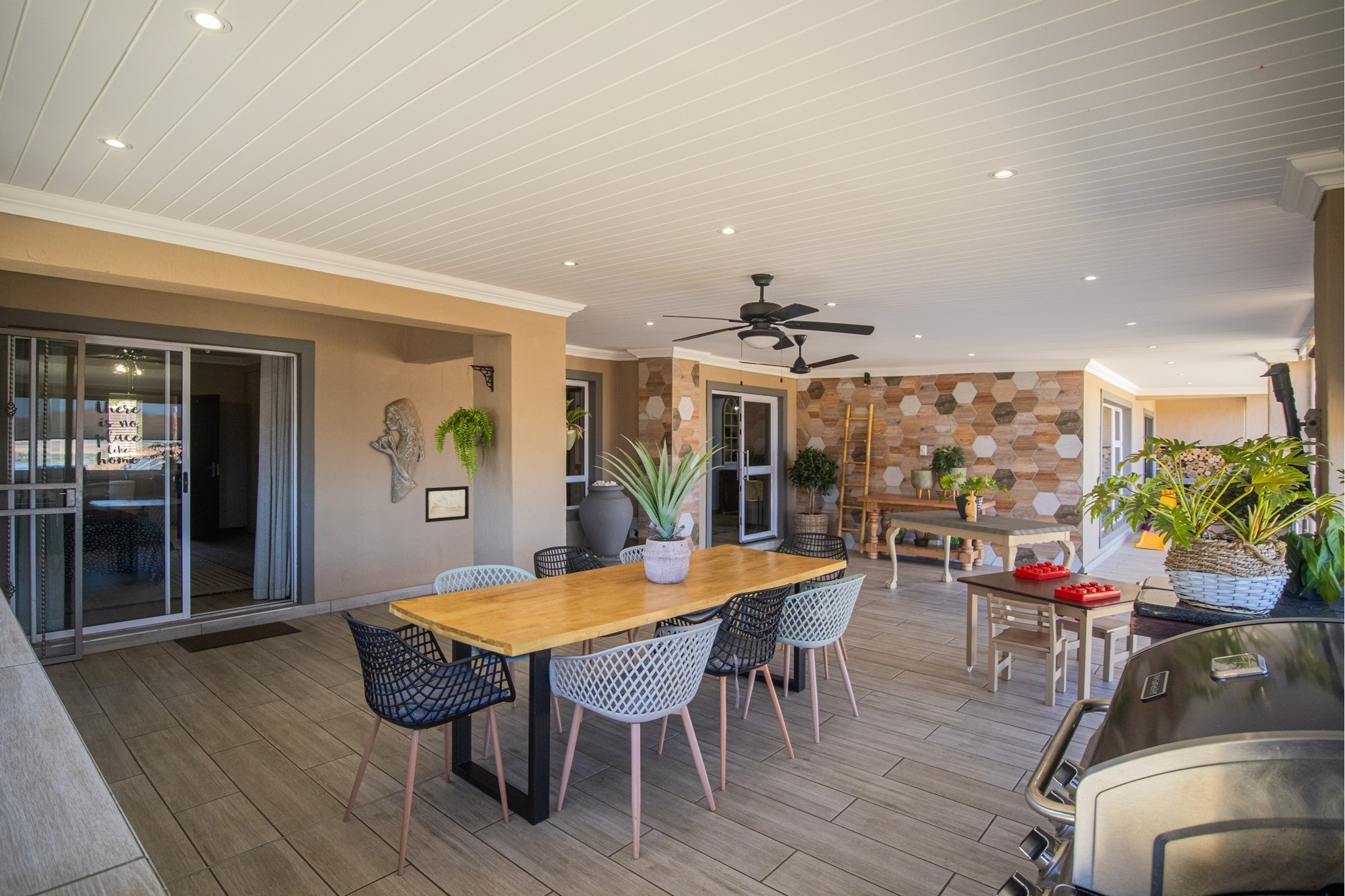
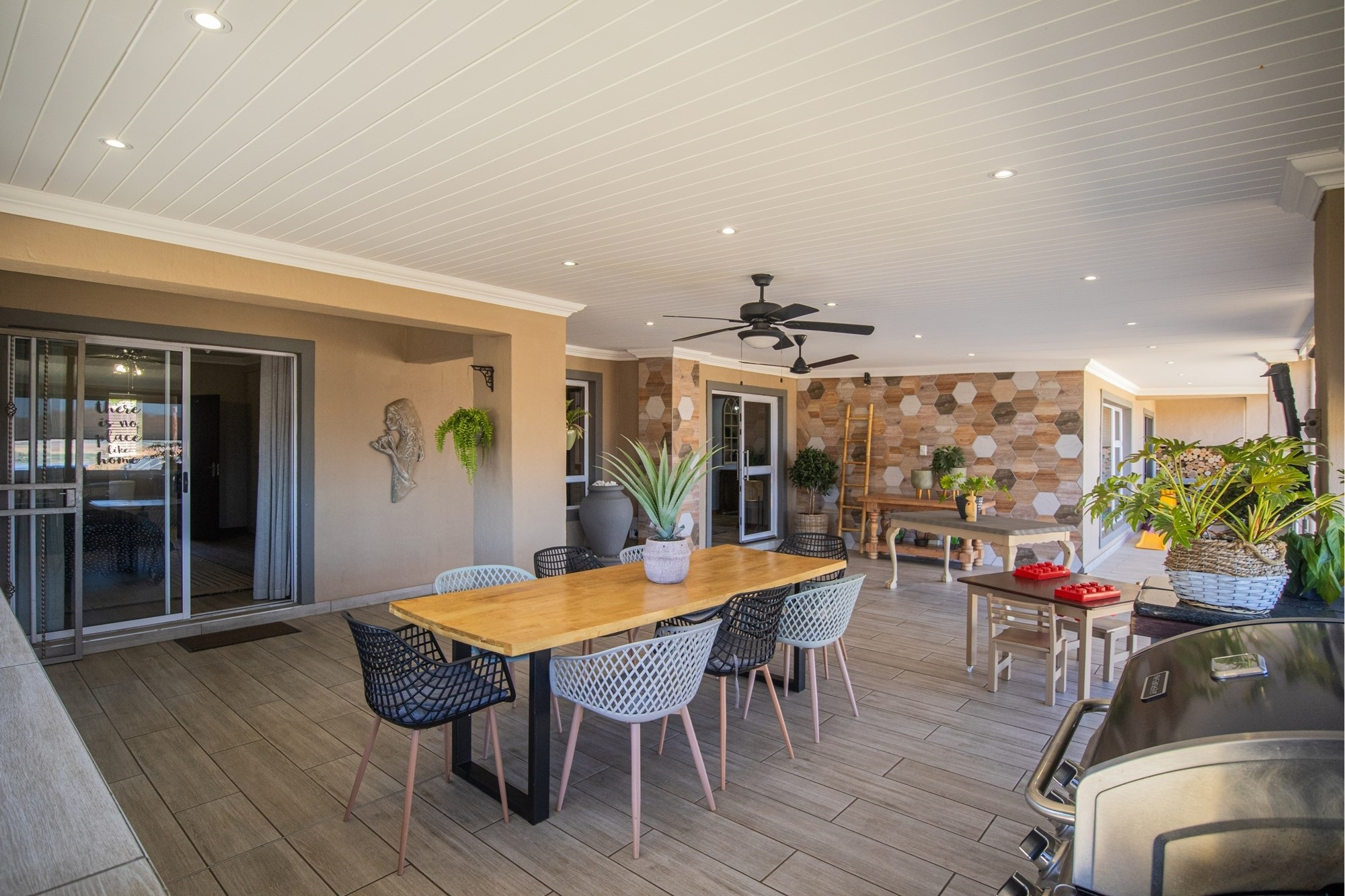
- wall art (447, 503)
